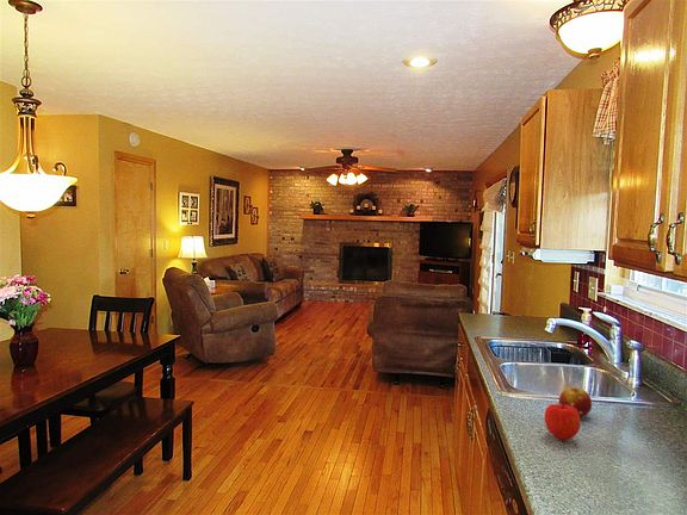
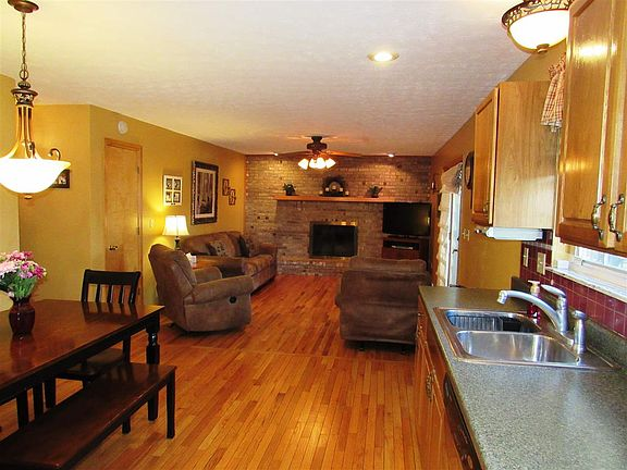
- fruit (562, 420)
- fruit (575, 402)
